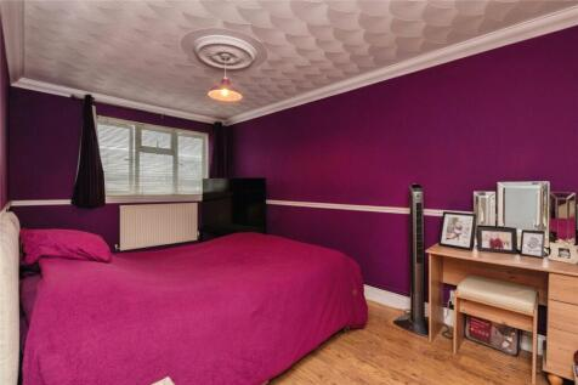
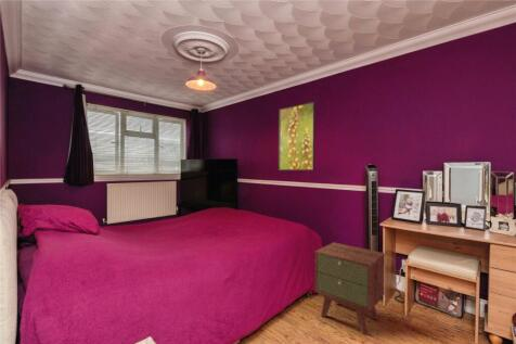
+ nightstand (348, 284)
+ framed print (295, 138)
